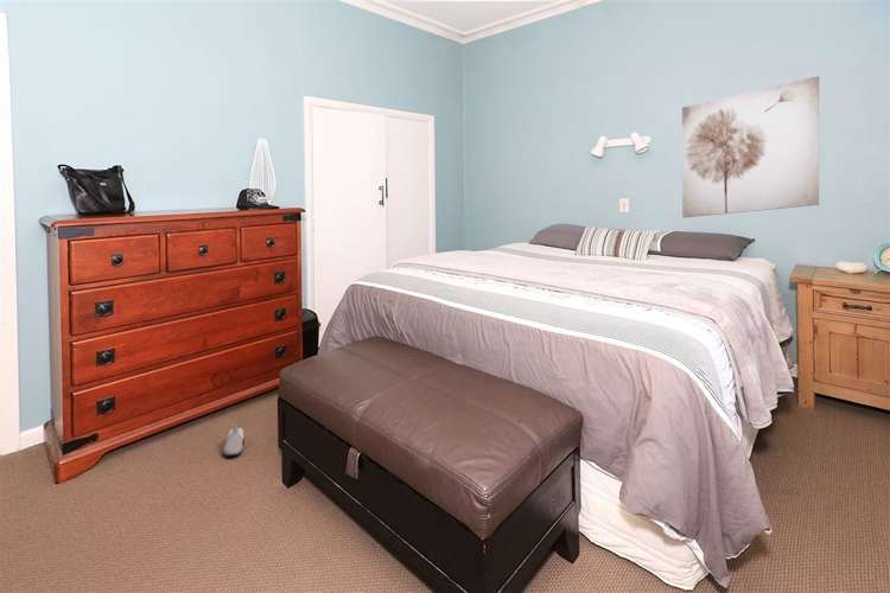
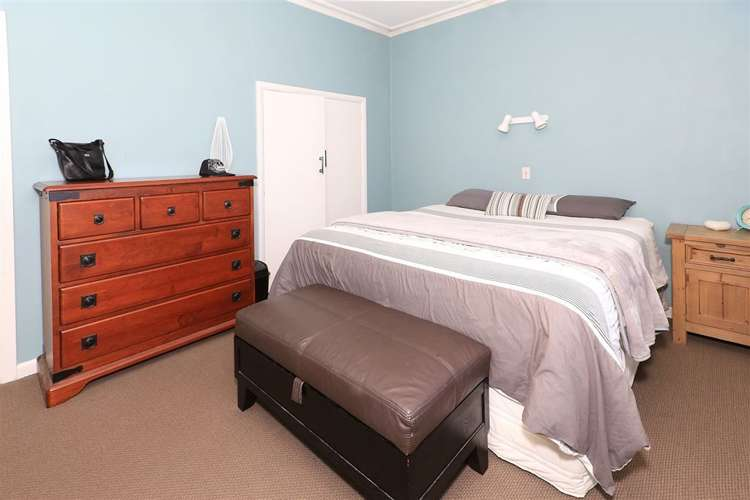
- shoe (234, 439)
- wall art (745, 152)
